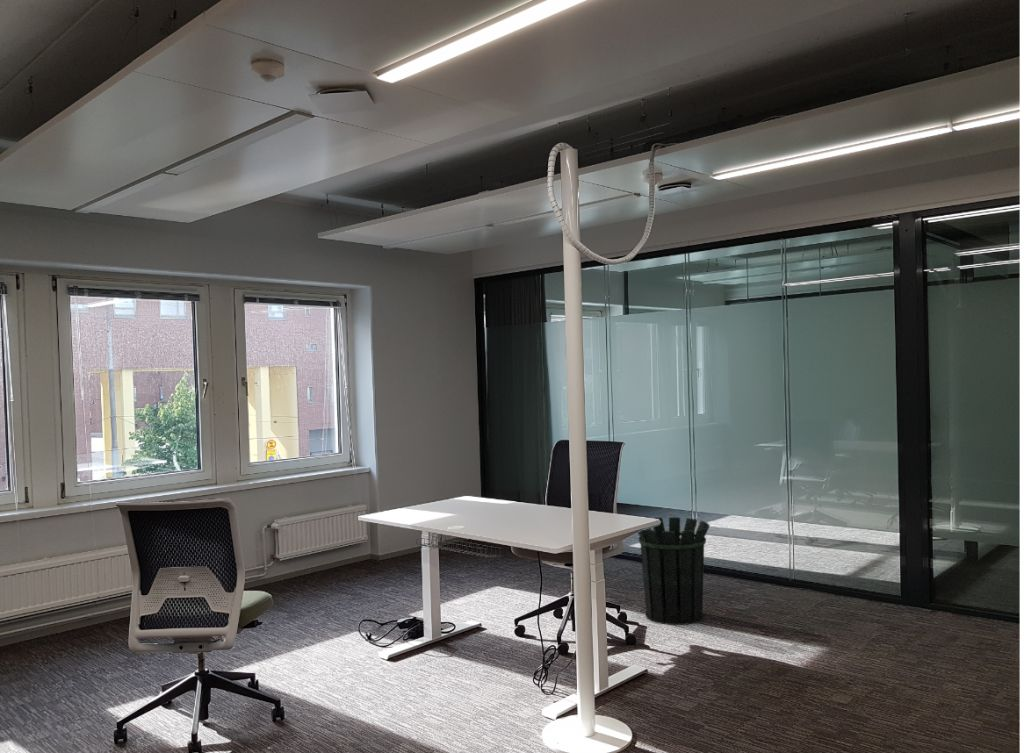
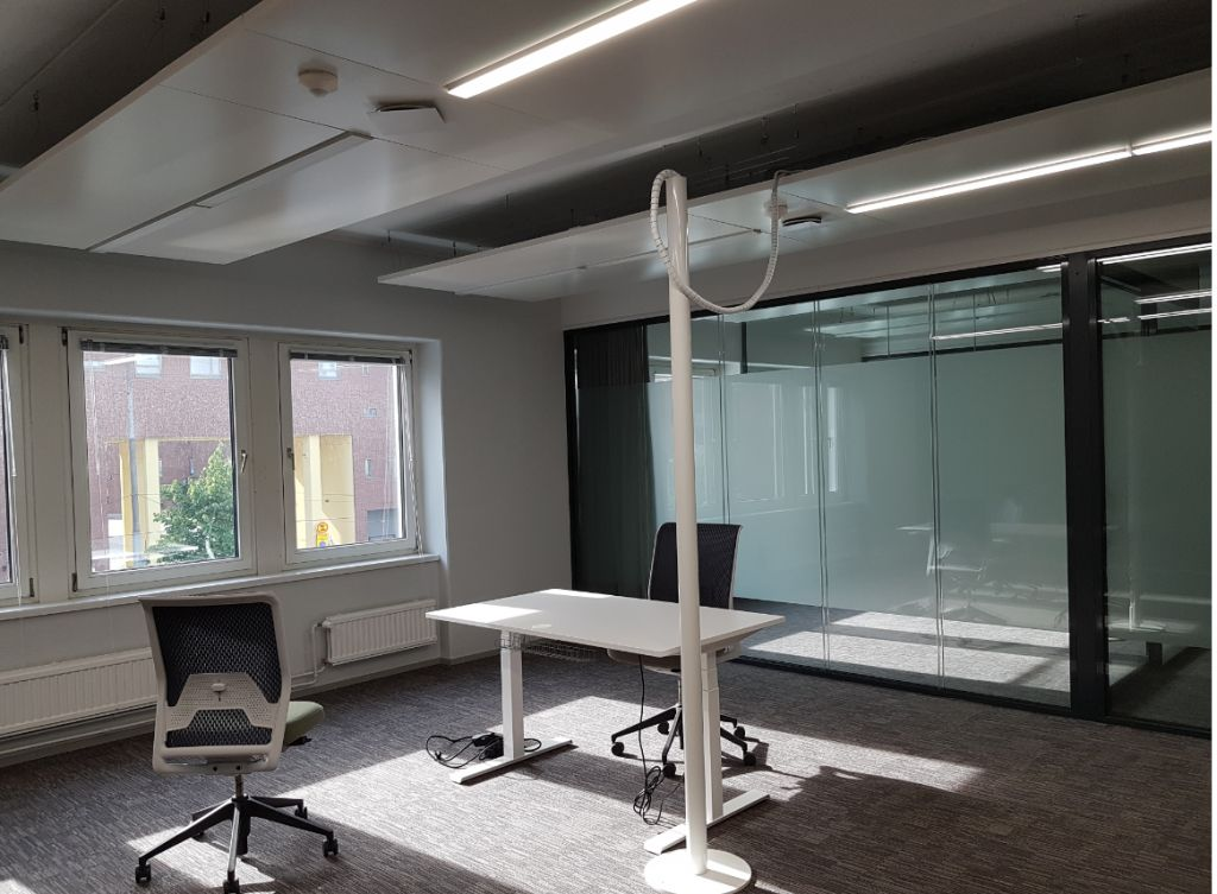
- waste bin (673, 570)
